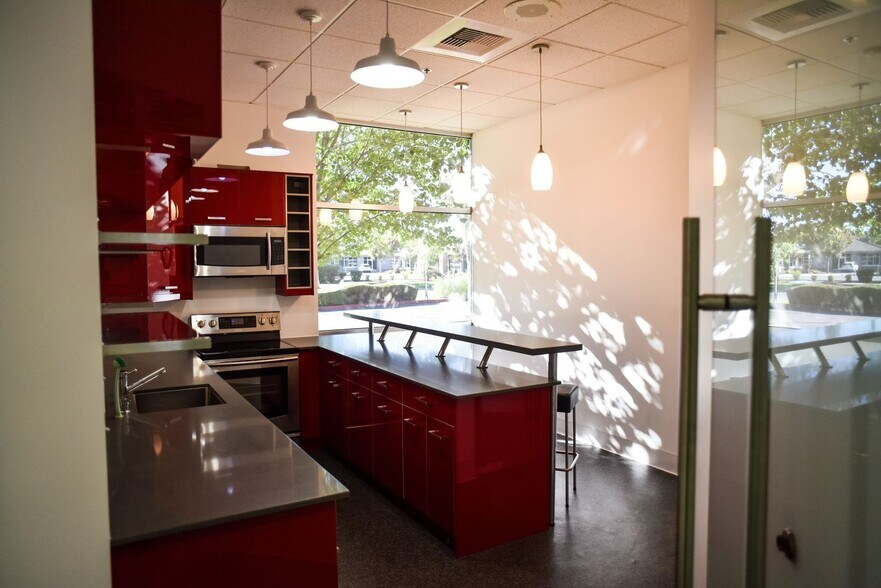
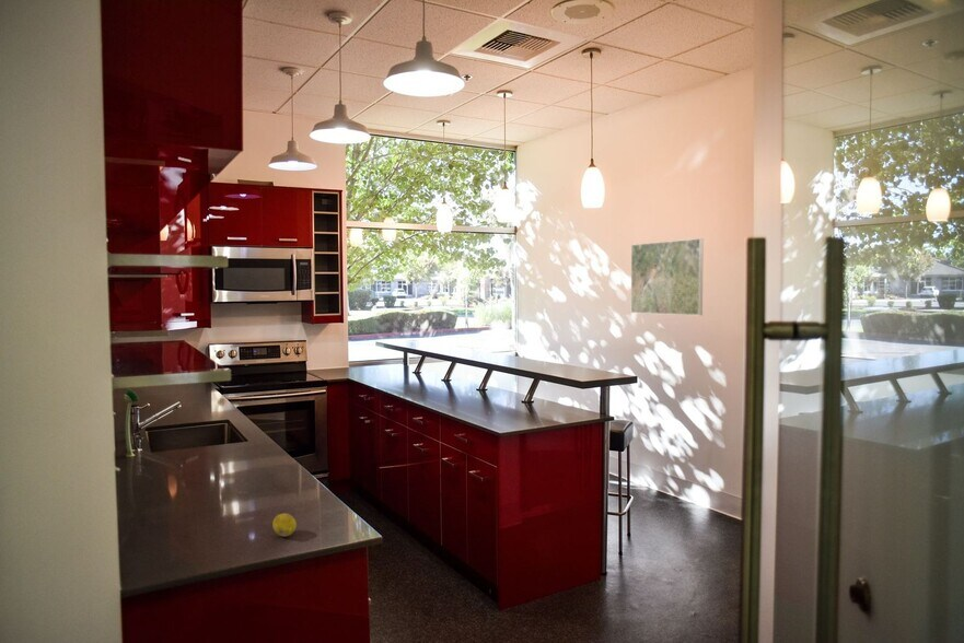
+ fruit (284, 525)
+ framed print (664, 278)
